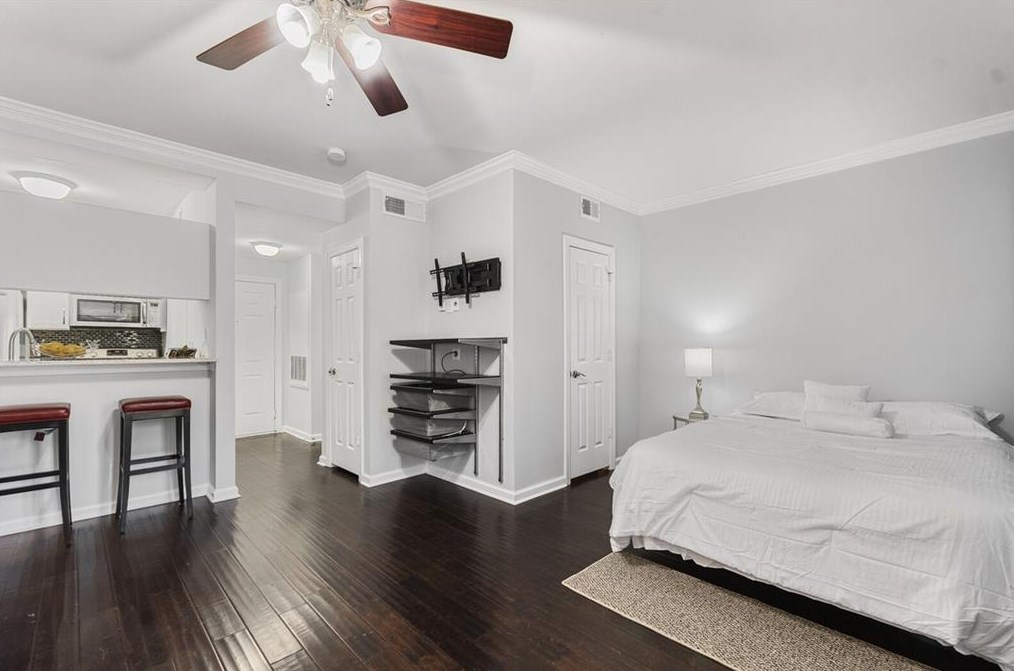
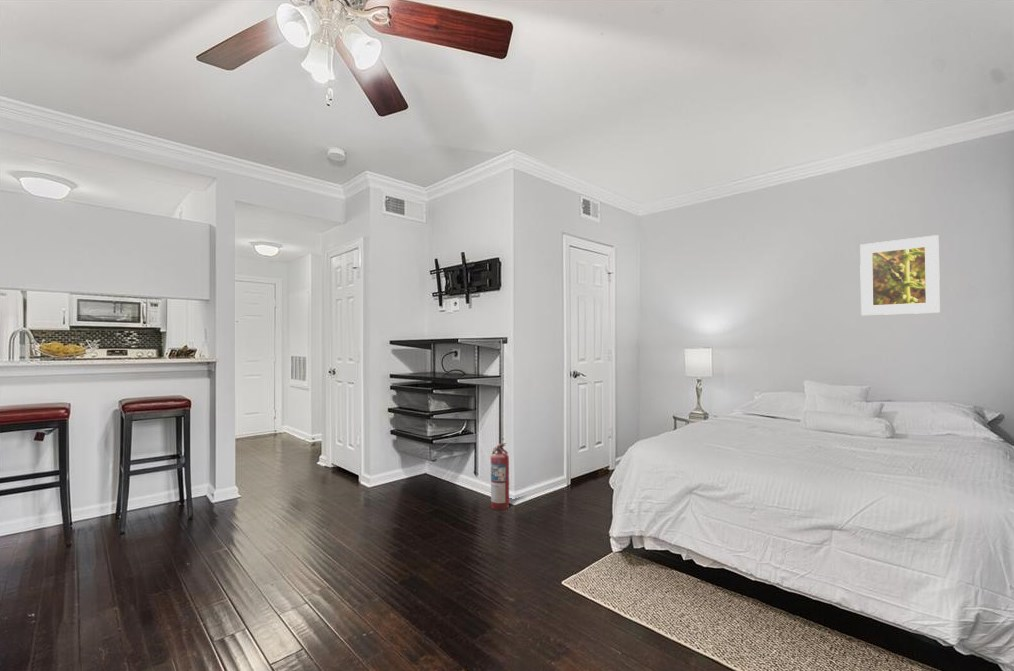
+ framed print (898, 277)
+ fire extinguisher (499, 473)
